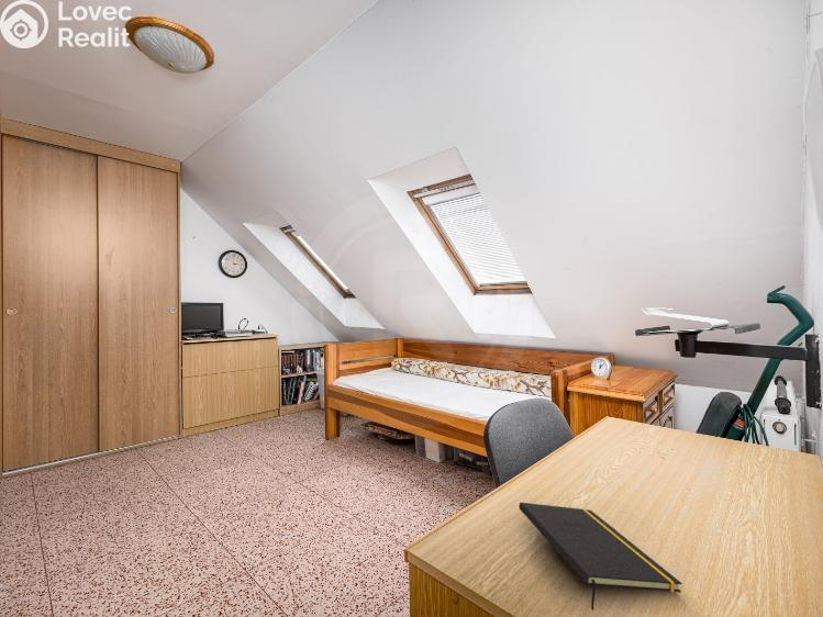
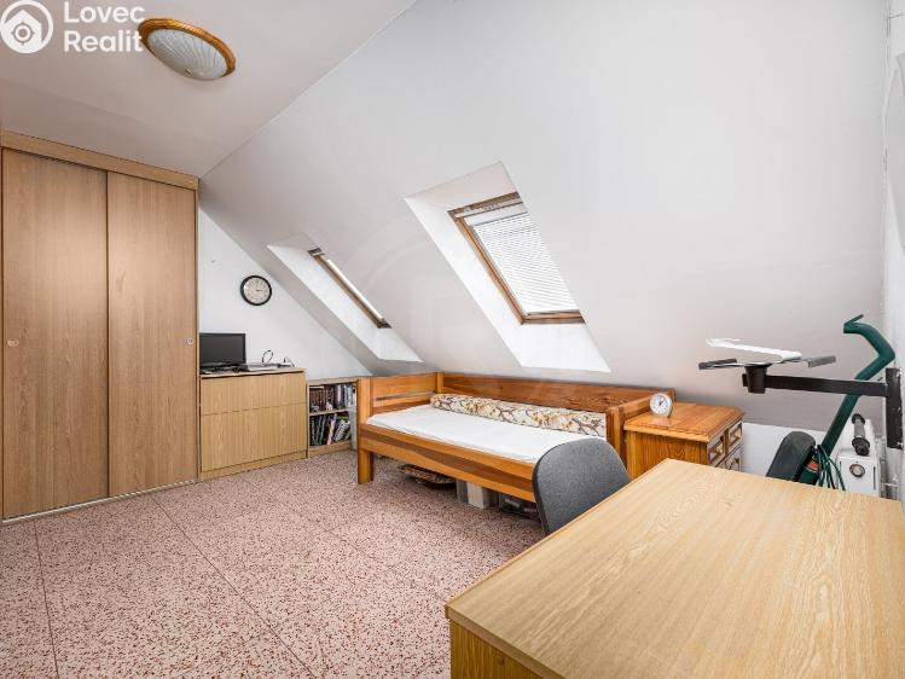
- notepad (589, 540)
